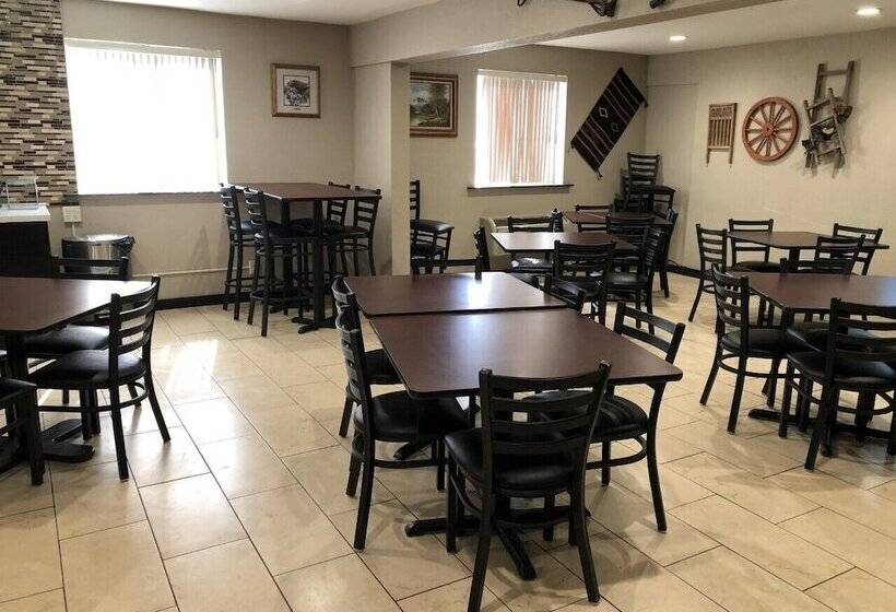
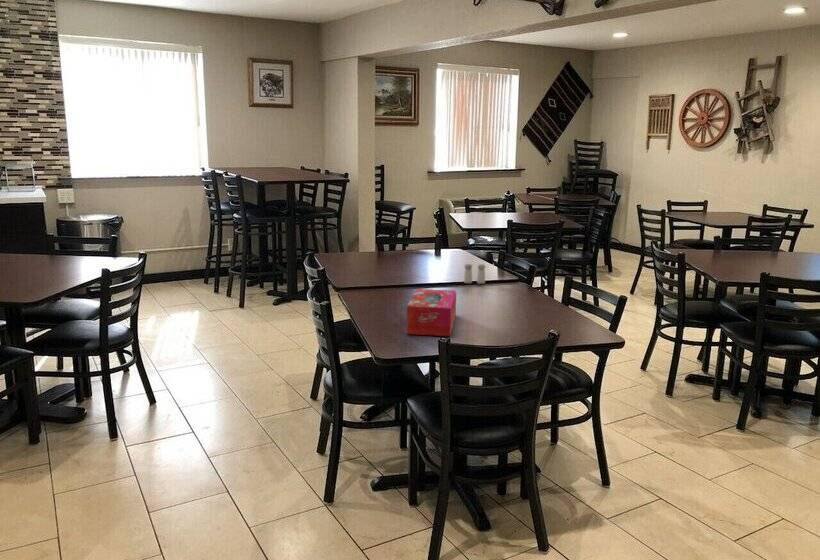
+ tissue box (432, 311)
+ salt and pepper shaker (477, 274)
